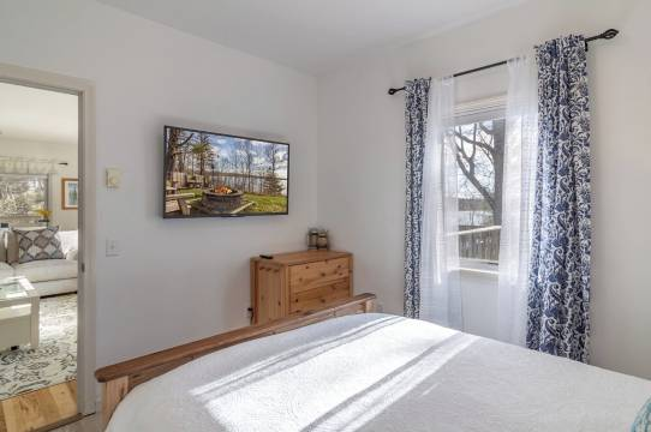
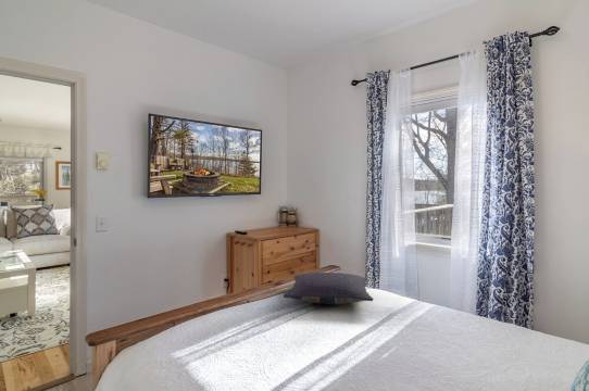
+ pillow (328, 286)
